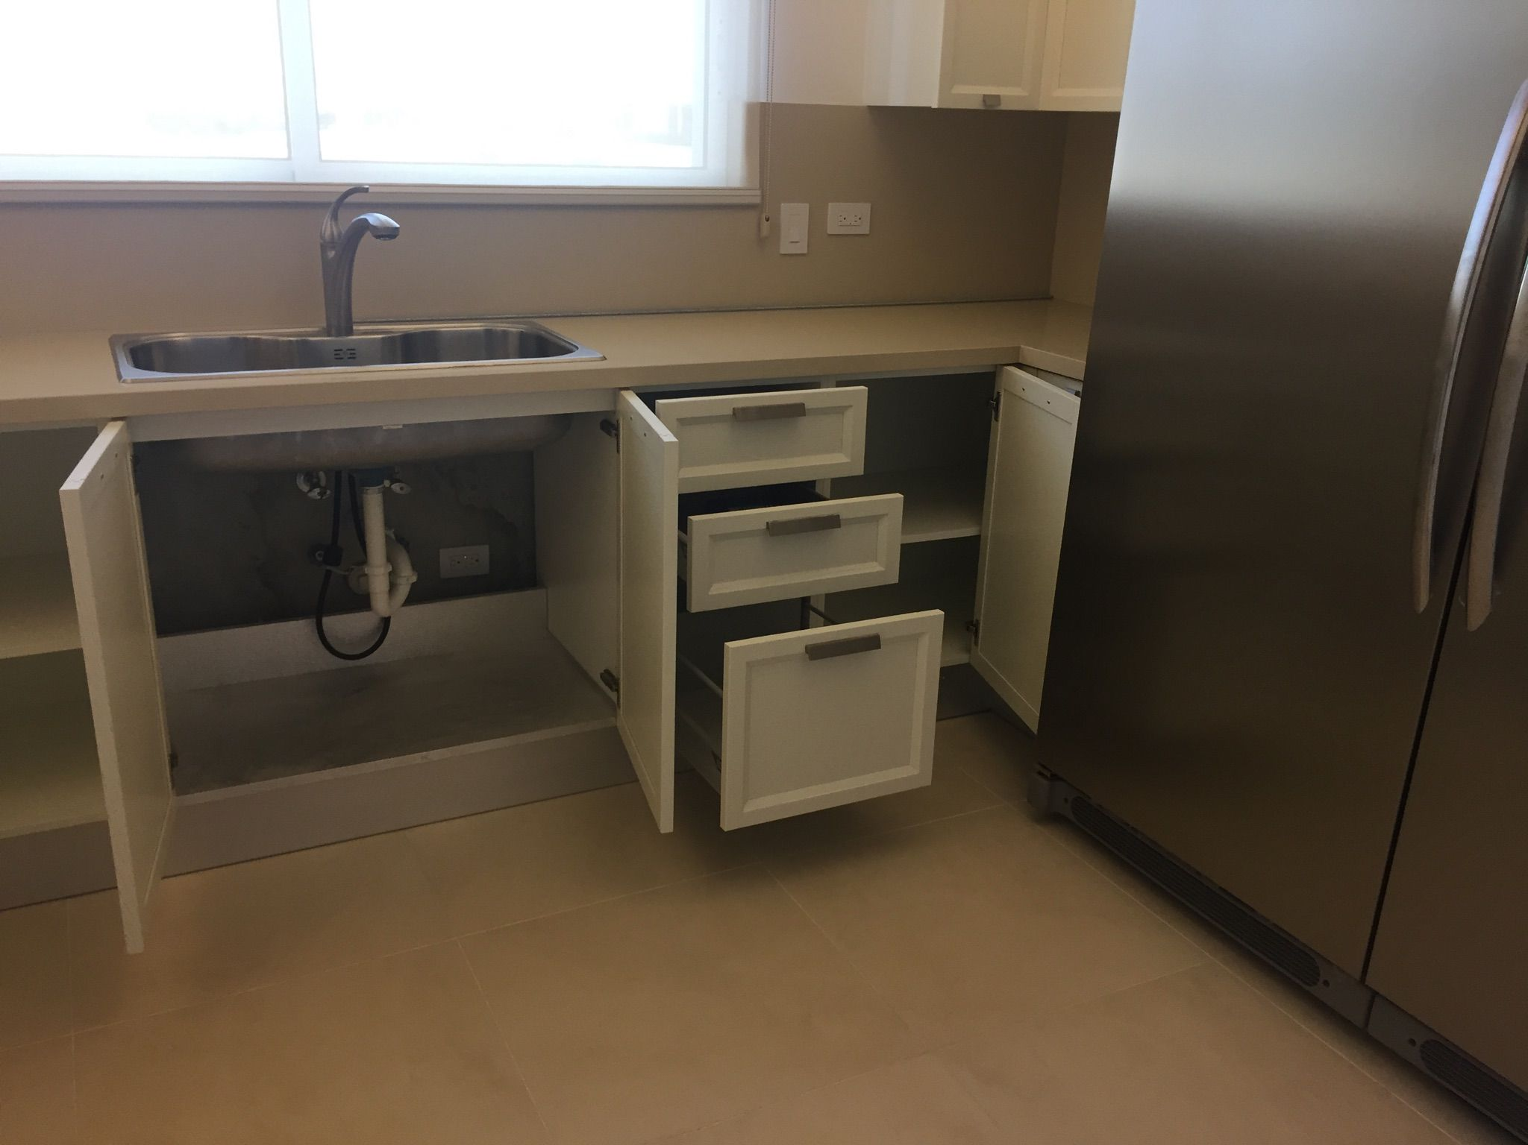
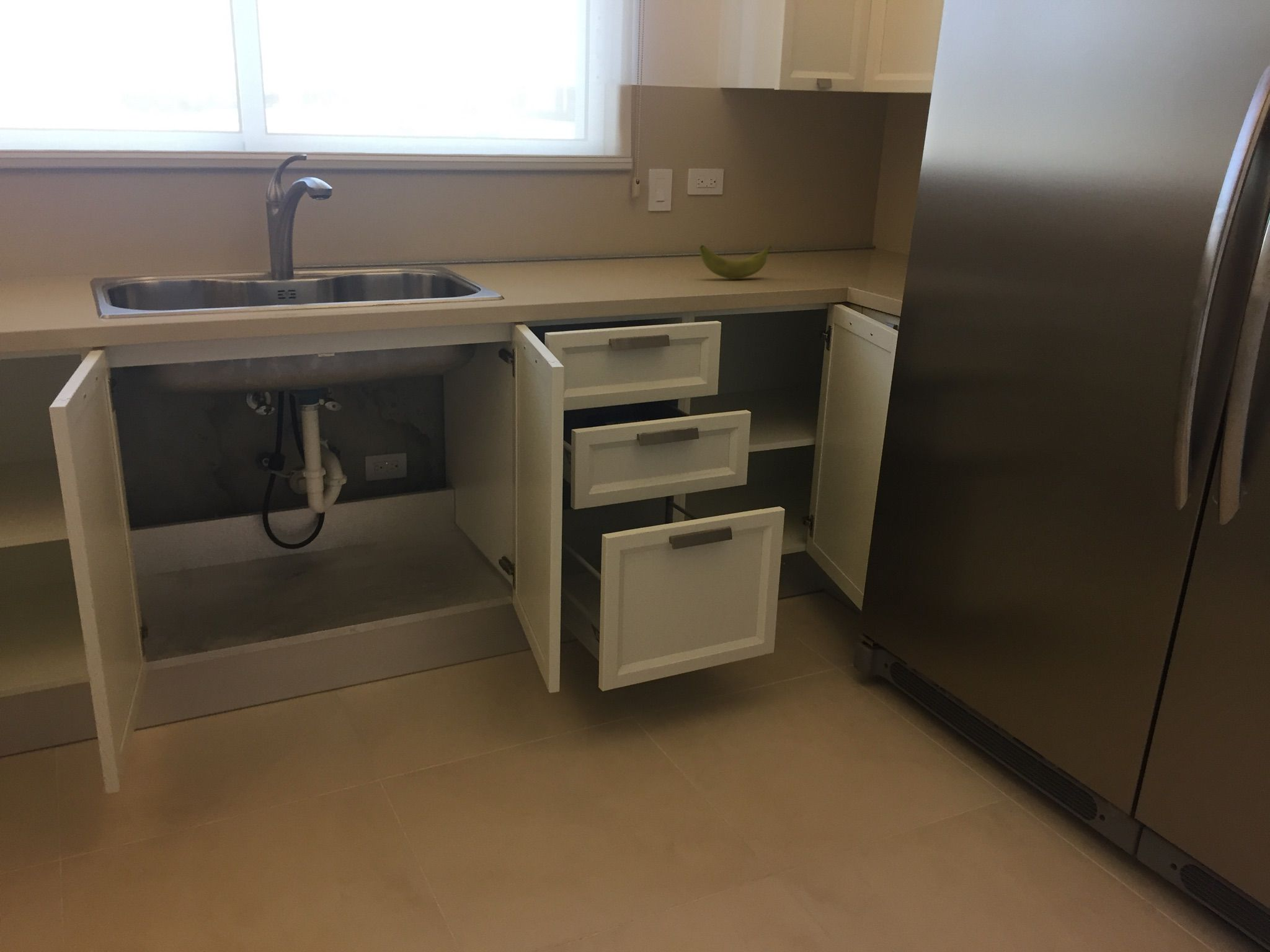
+ banana (735, 261)
